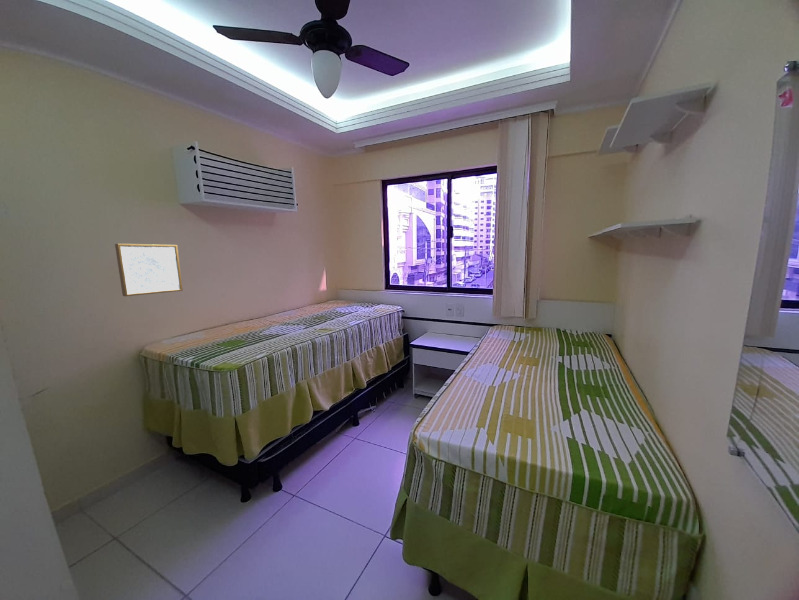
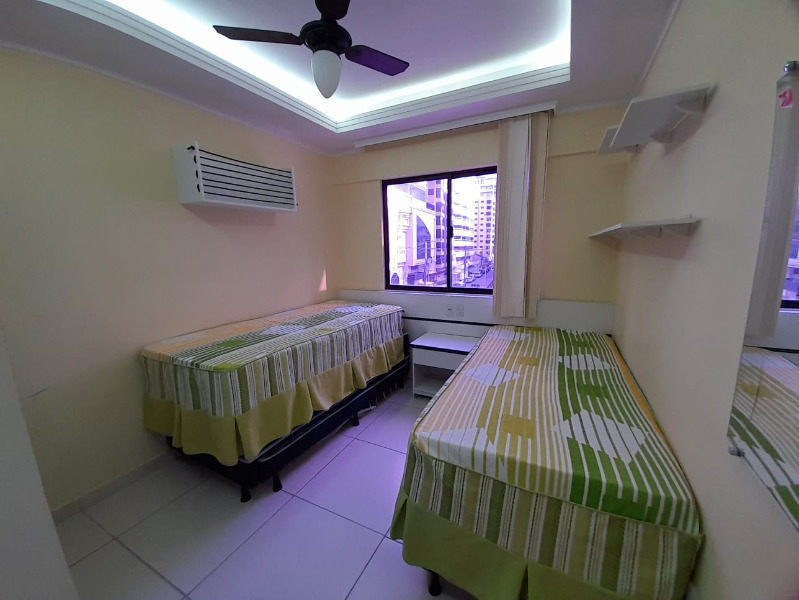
- wall art (151, 269)
